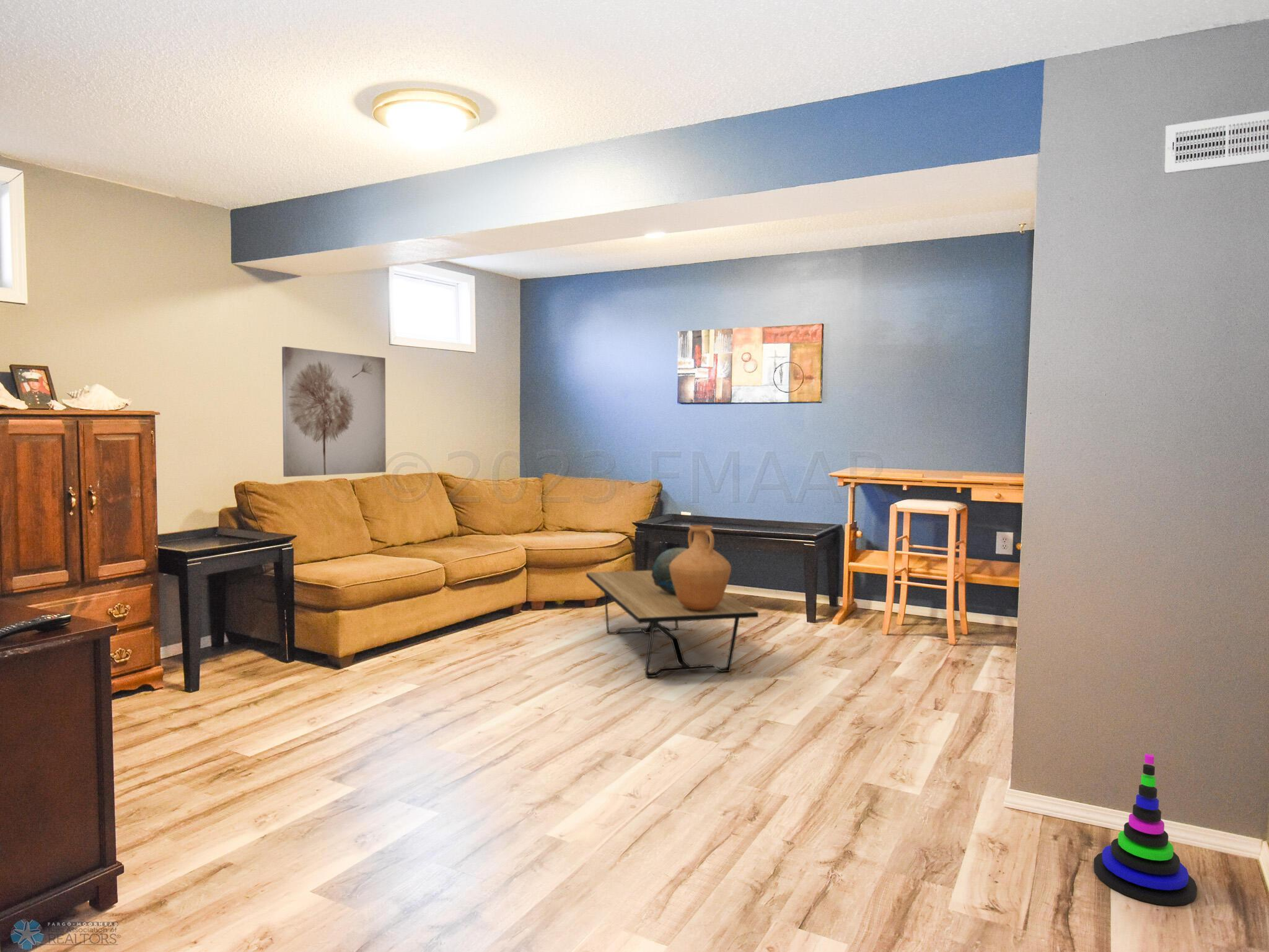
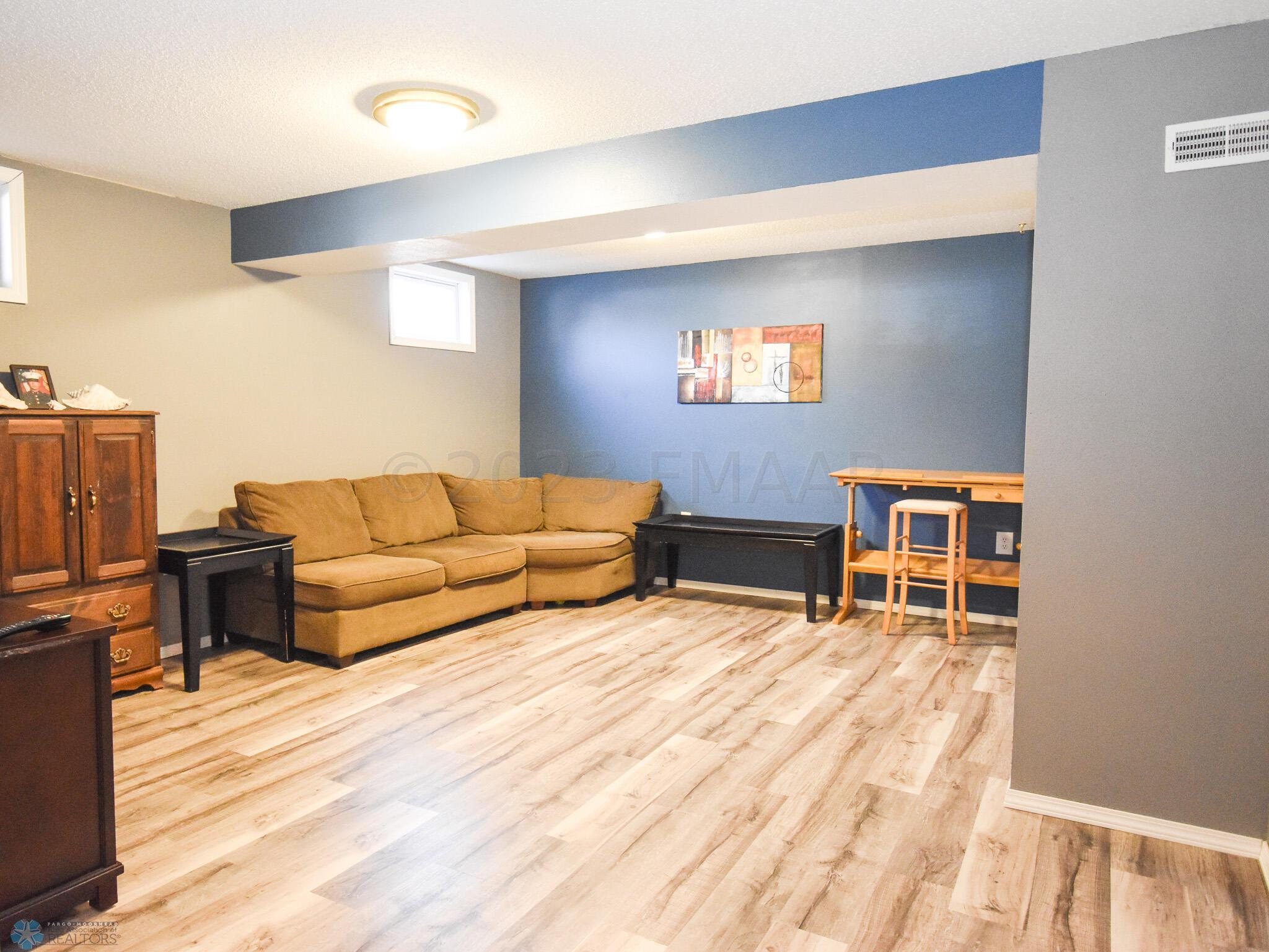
- wall art (337, 413)
- vase (700, 569)
- stacking toy (1146, 818)
- decorative bowl (670, 572)
- coffee table (662, 621)
